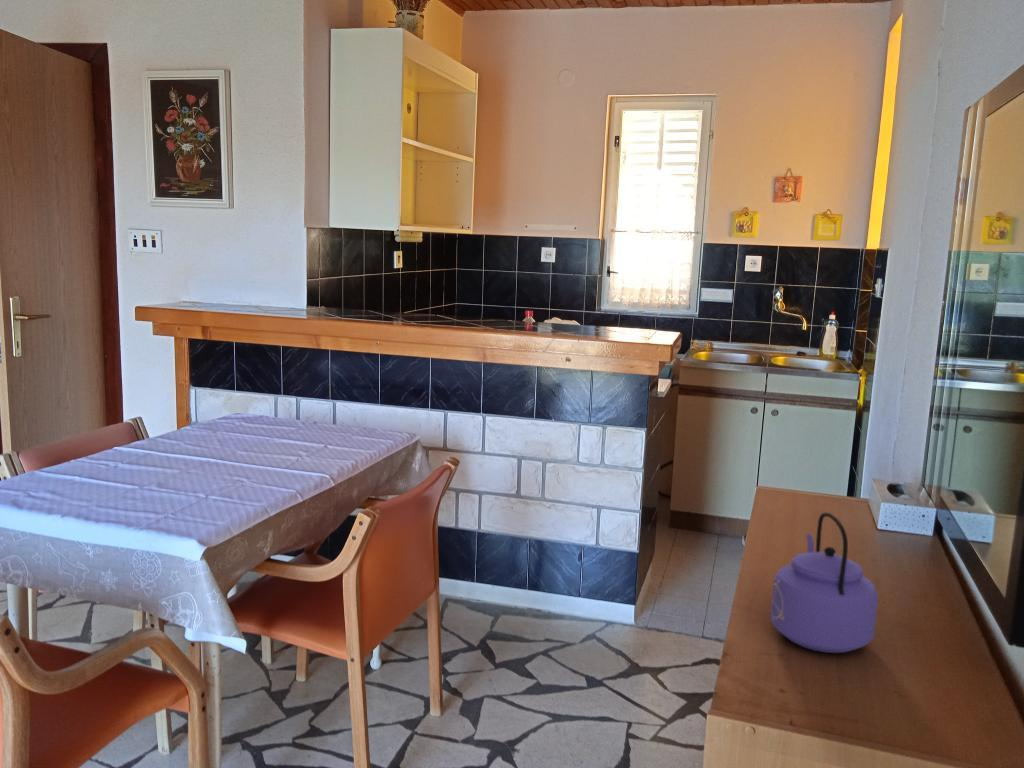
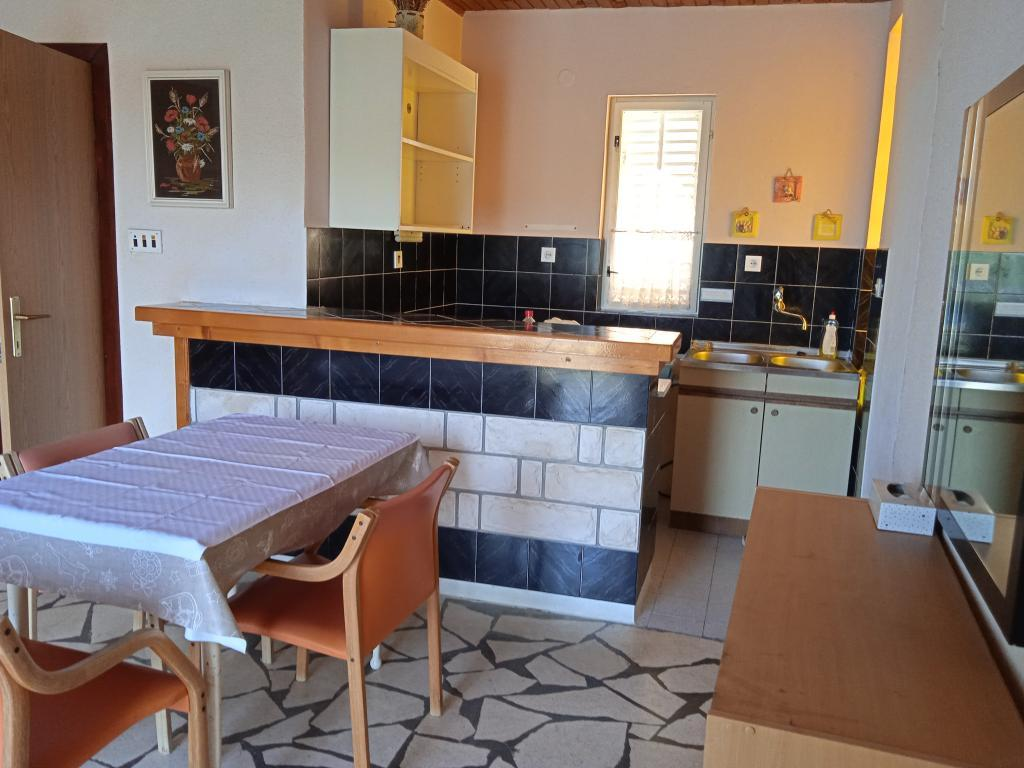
- kettle (823, 571)
